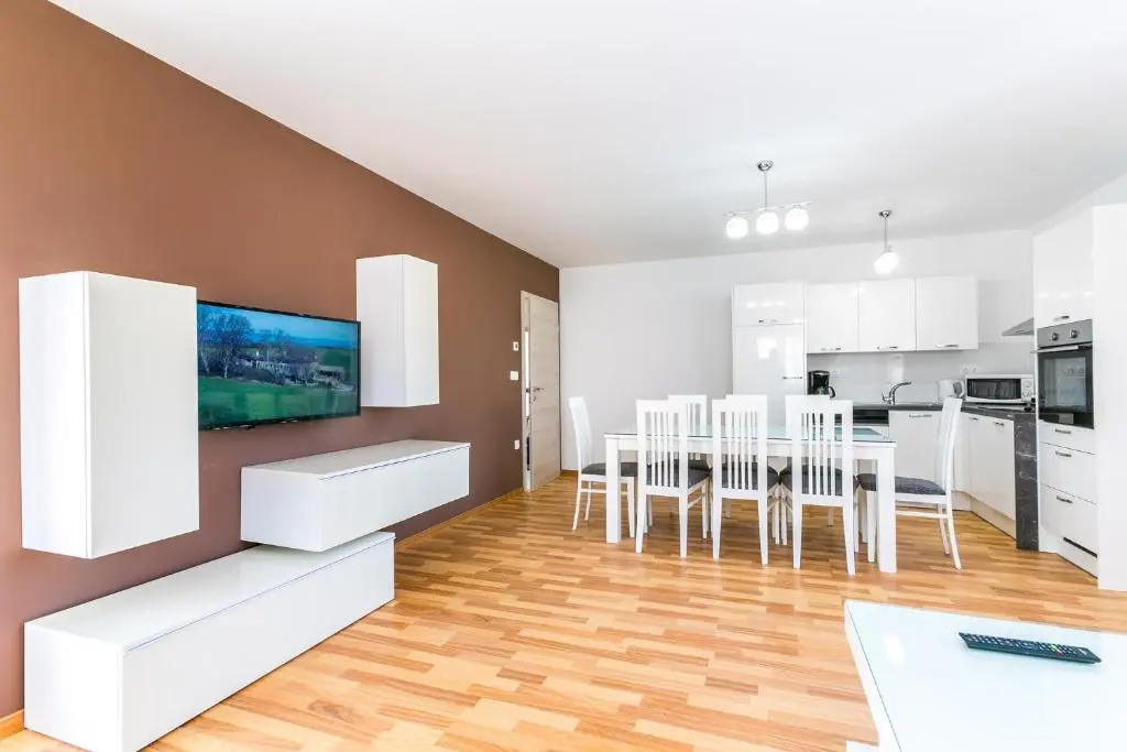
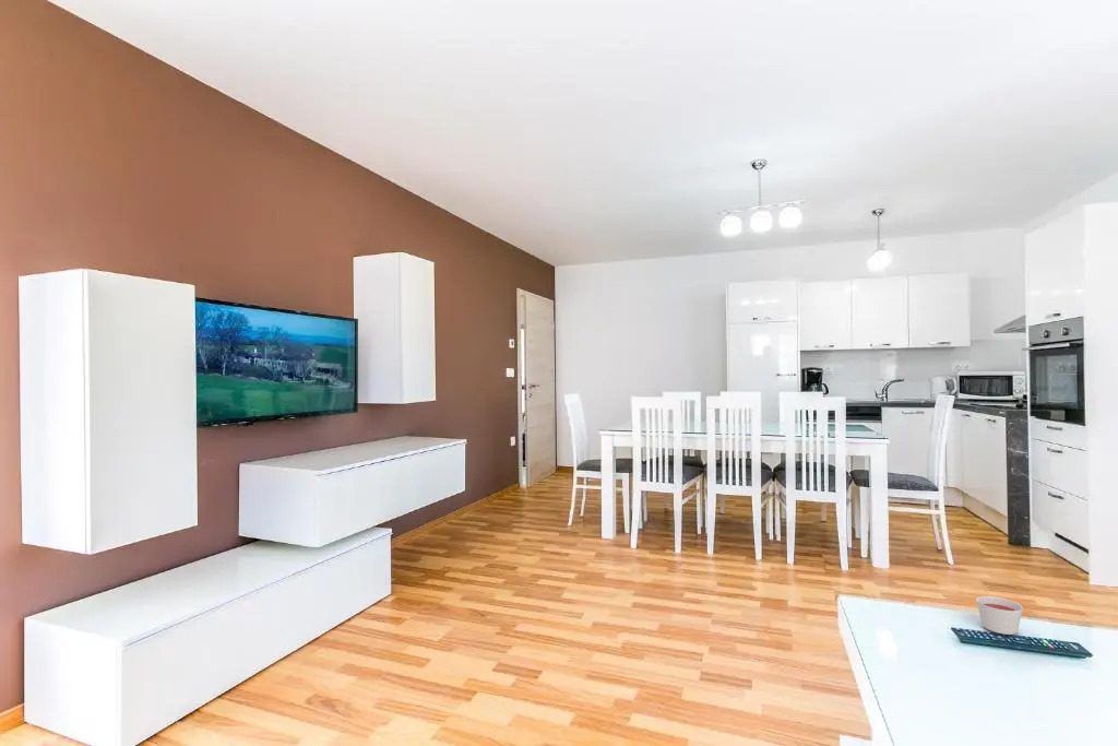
+ candle (999, 616)
